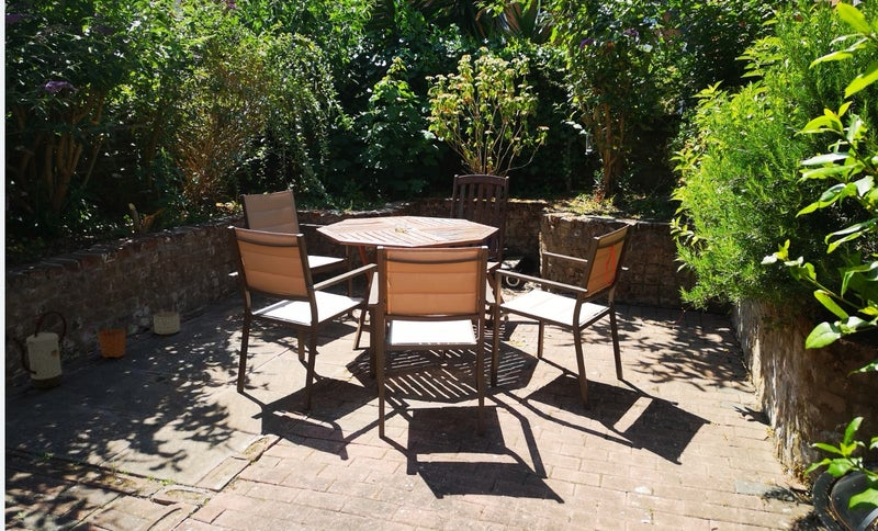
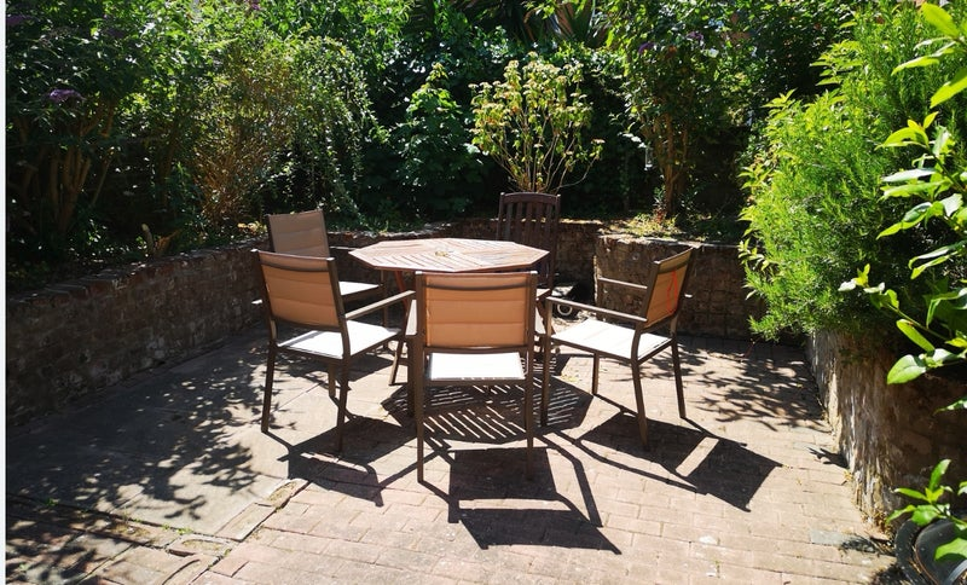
- watering can (42, 349)
- planter (167, 323)
- plant pot (112, 338)
